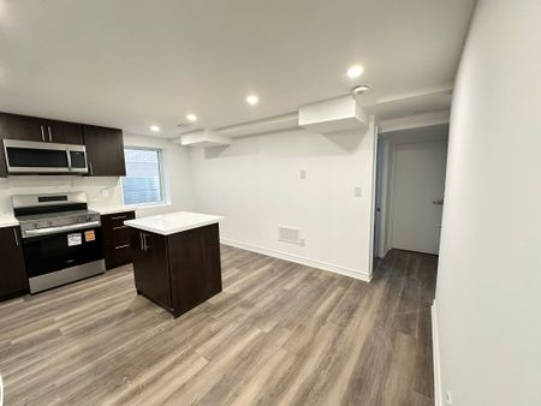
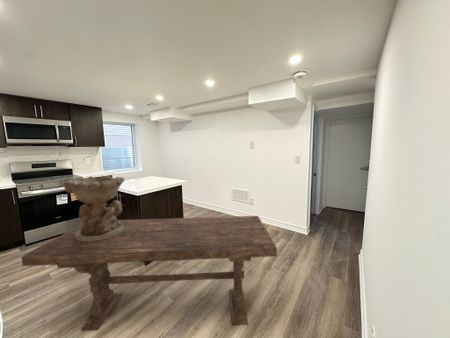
+ decorative bowl (98, 205)
+ dining table (167, 275)
